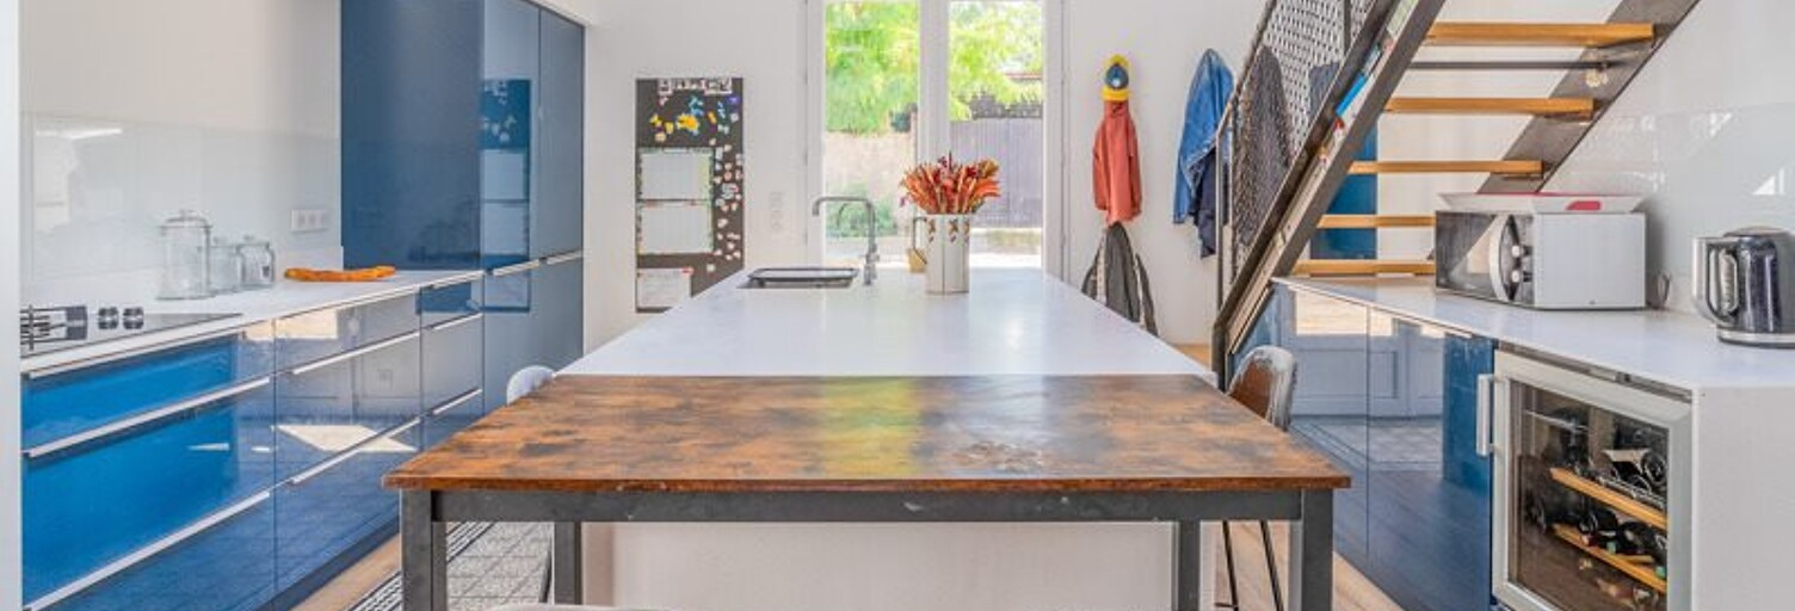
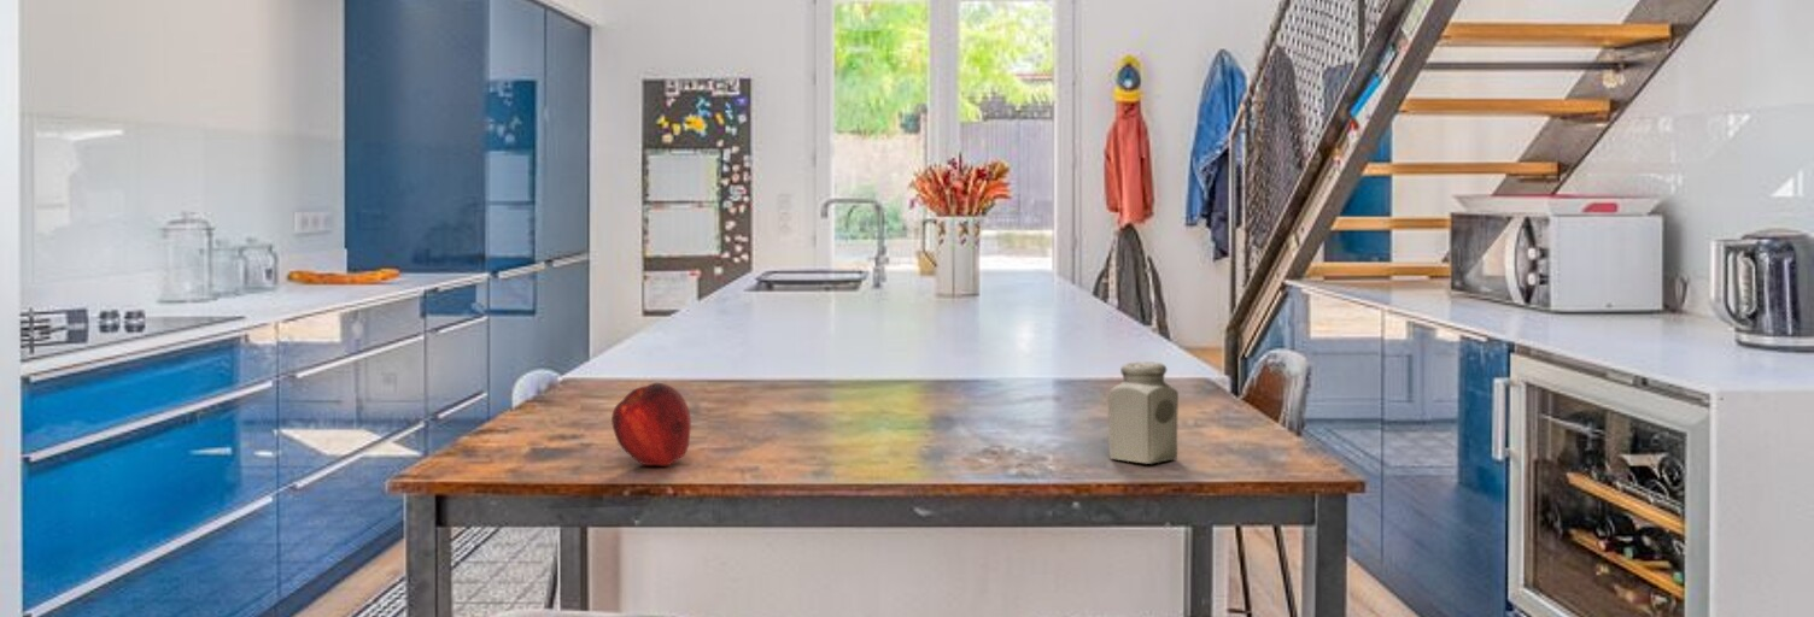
+ salt shaker (1142, 410)
+ apple (651, 423)
